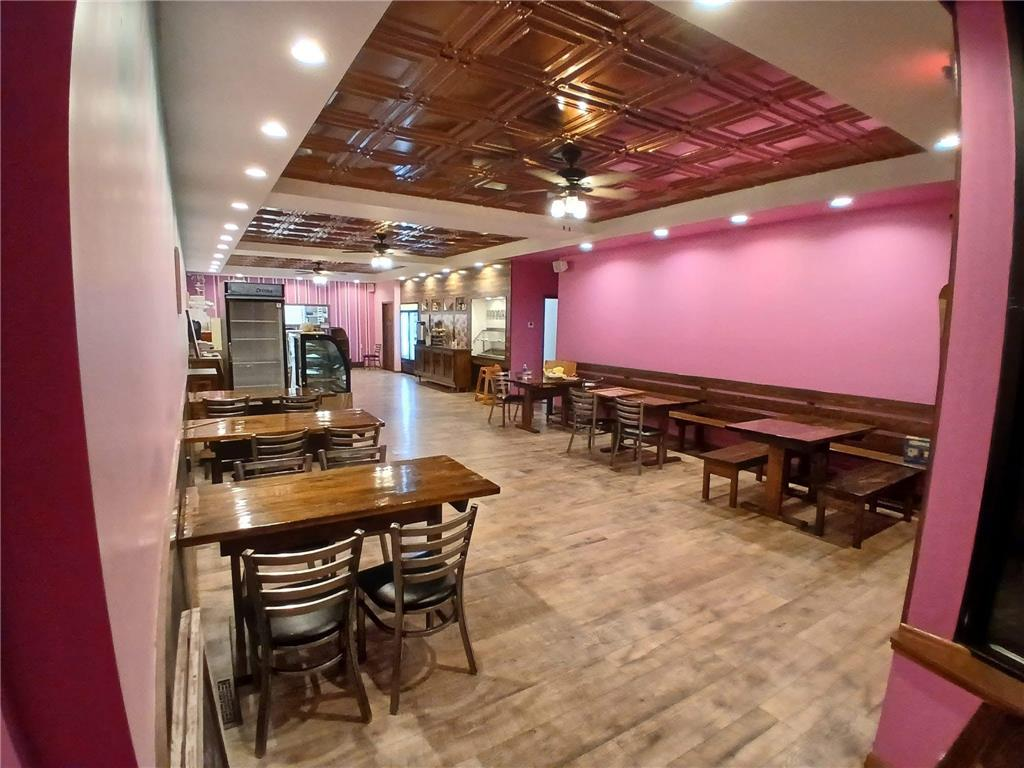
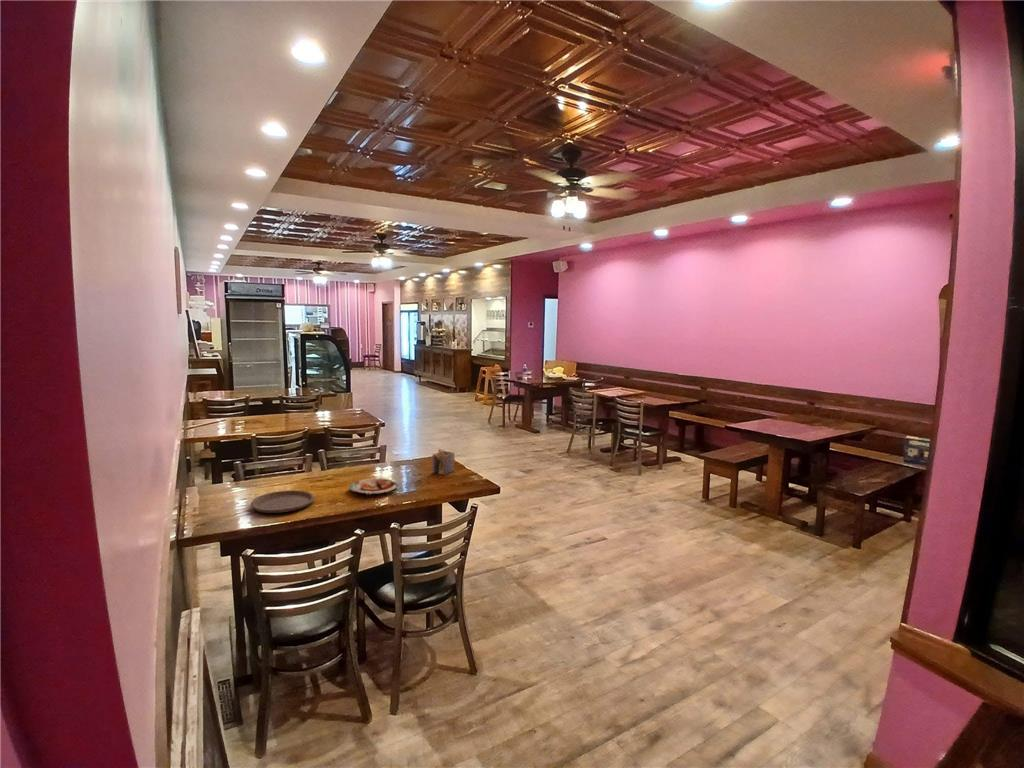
+ napkin holder (443, 459)
+ plate (374, 485)
+ plate (283, 501)
